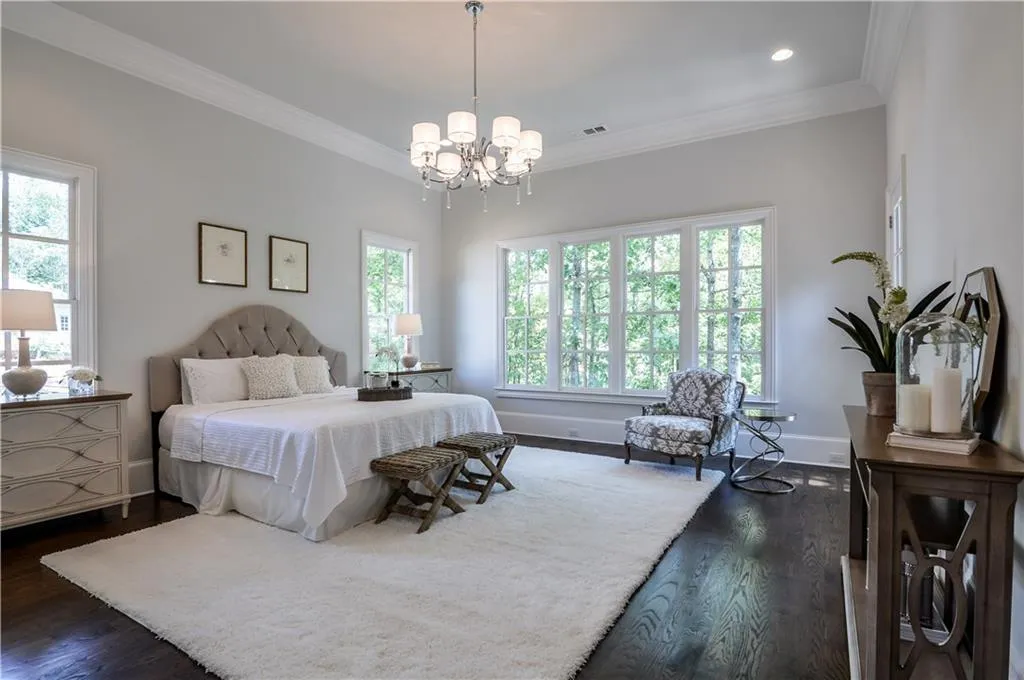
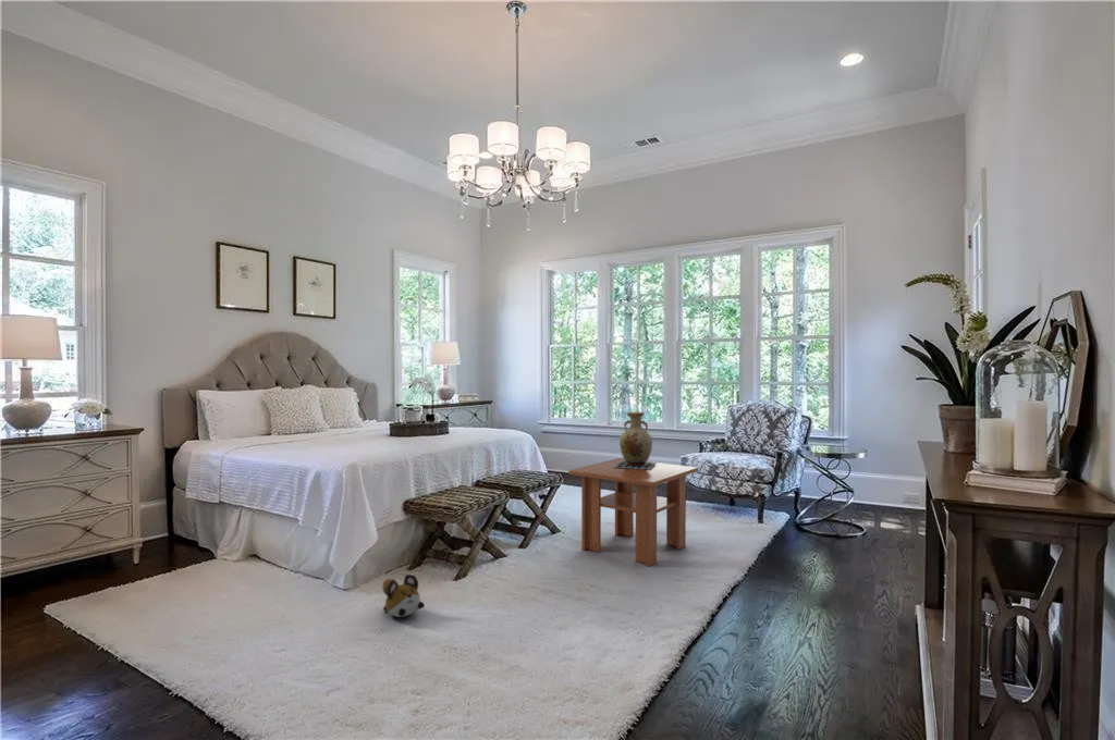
+ coffee table (634, 508)
+ plush toy (399, 593)
+ vase (635, 439)
